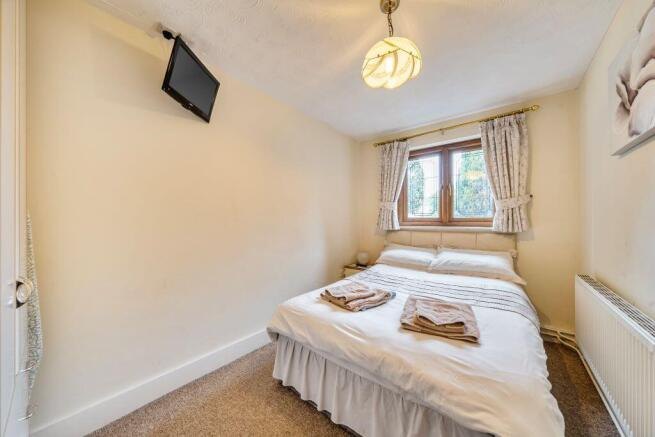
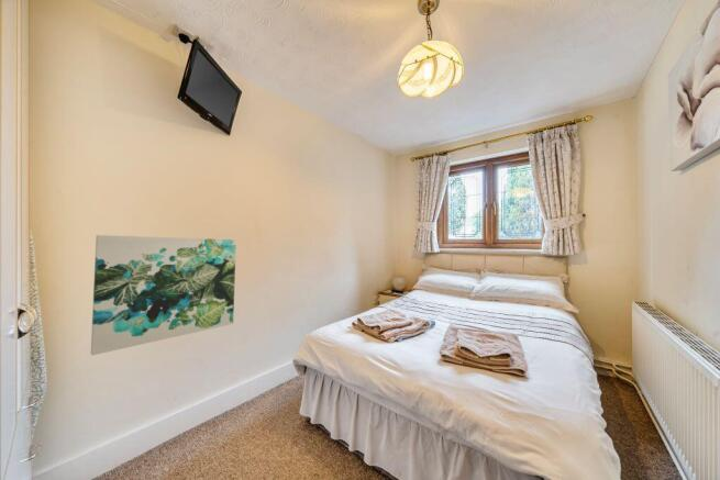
+ wall art (176, 287)
